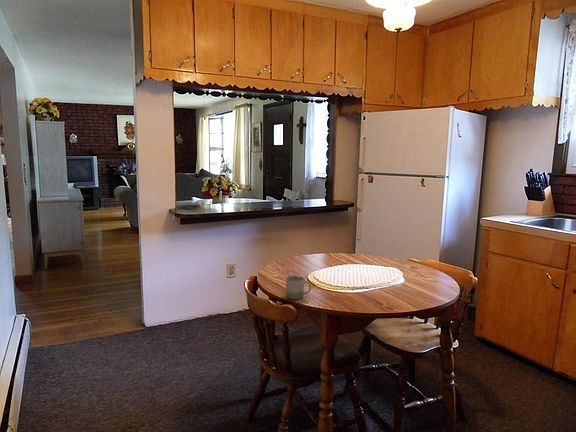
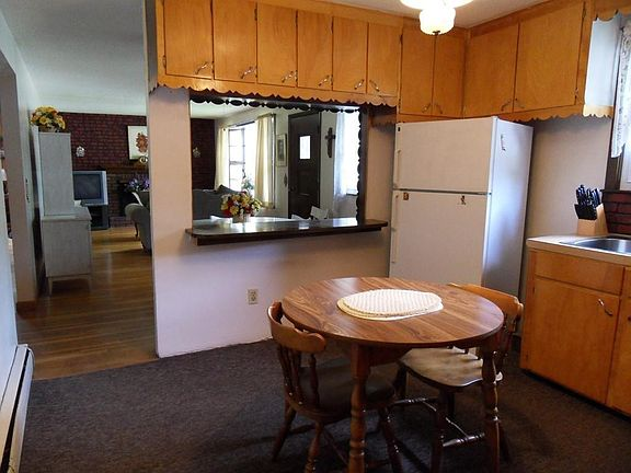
- cup (298, 287)
